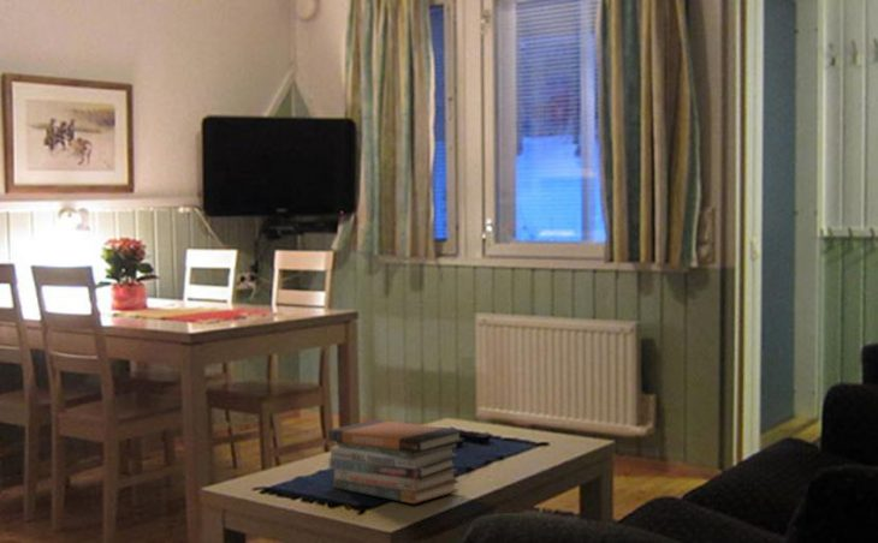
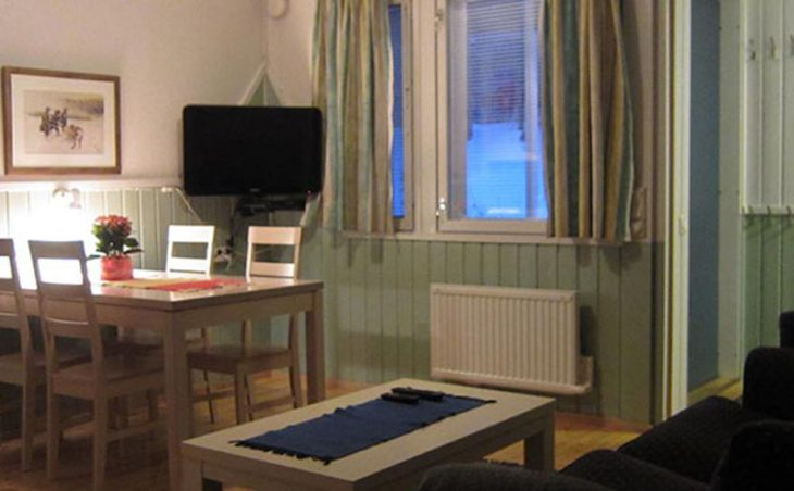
- book stack (394, 459)
